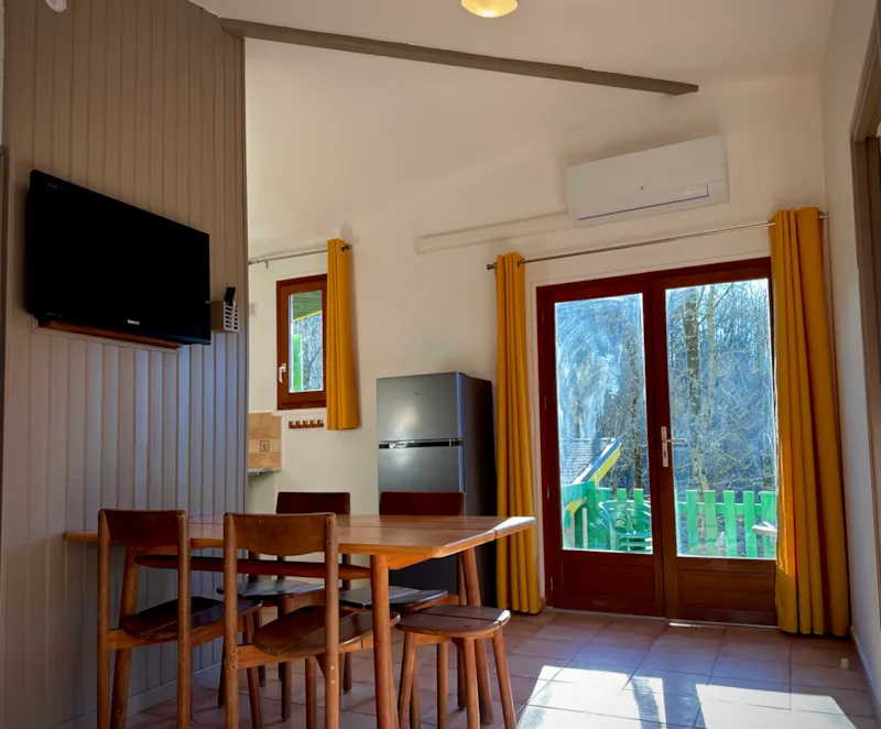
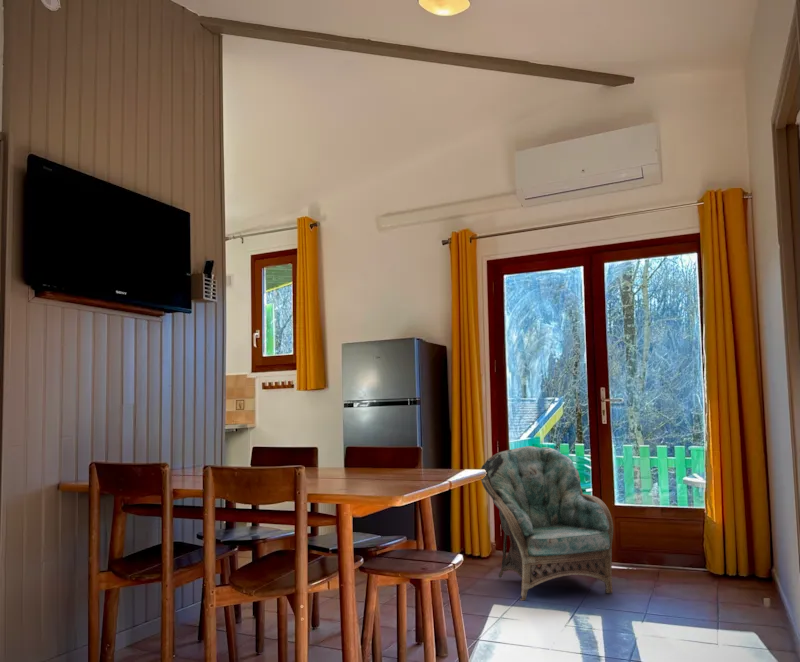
+ armchair (544, 516)
